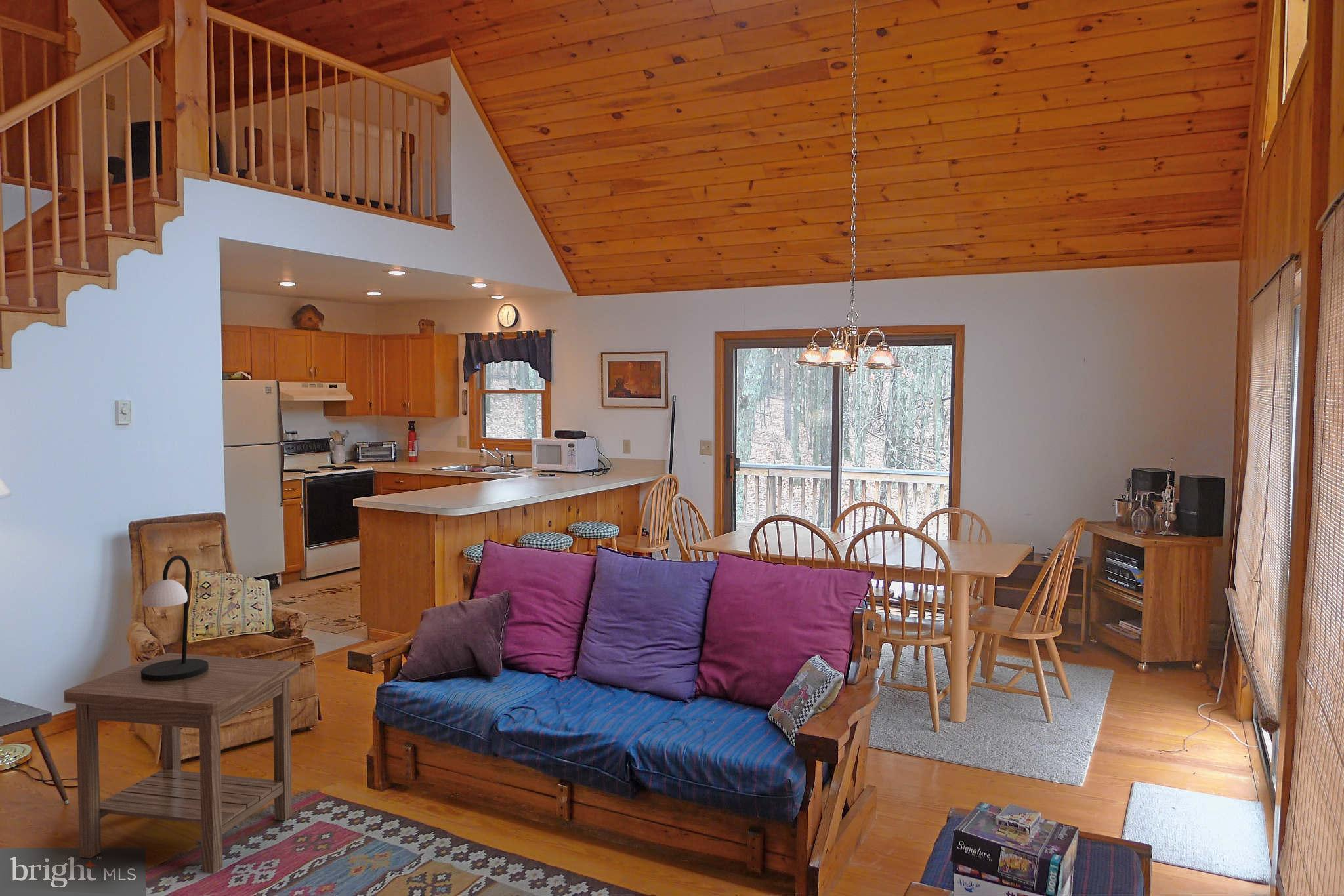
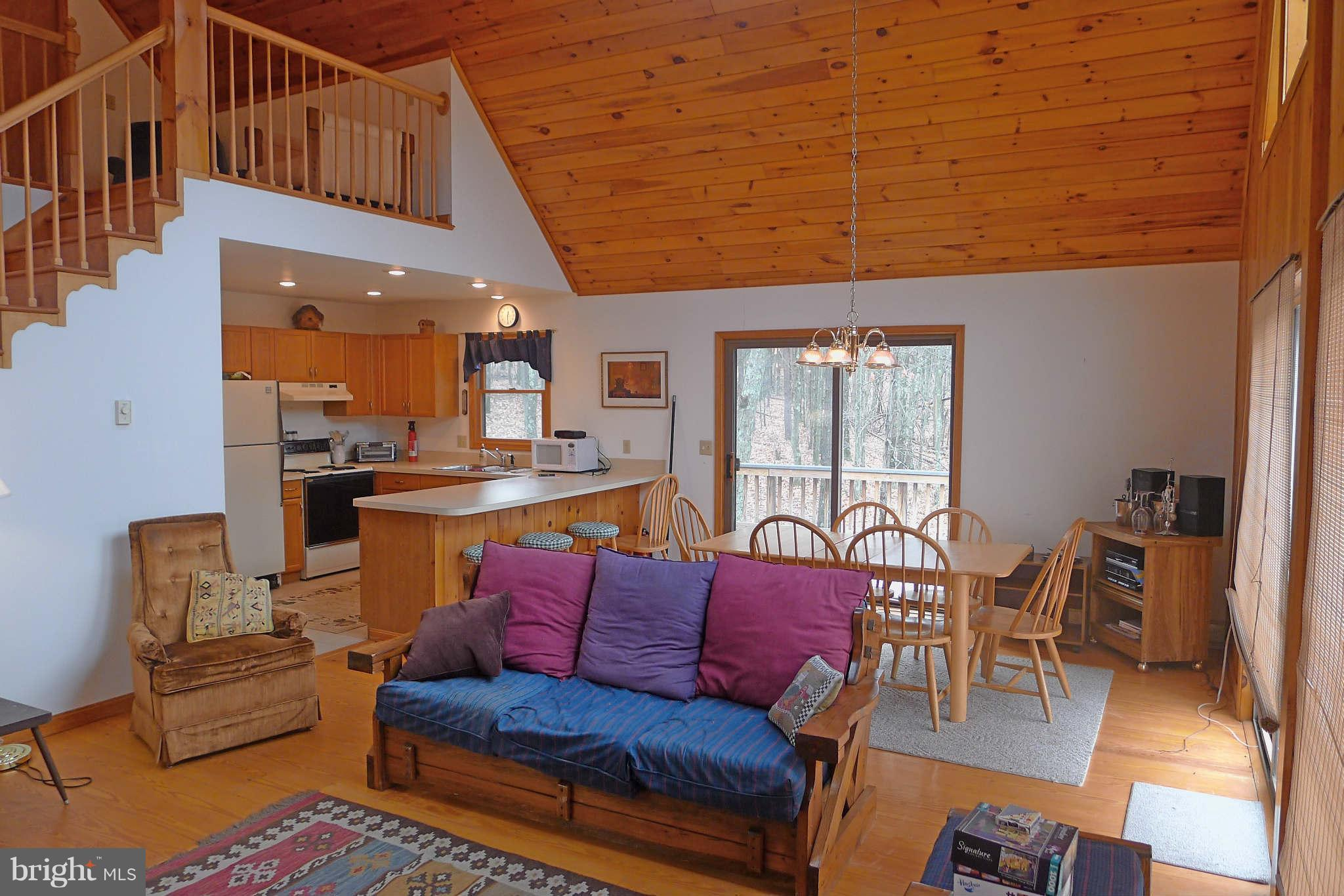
- side table (180, 756)
- table lamp (173, 605)
